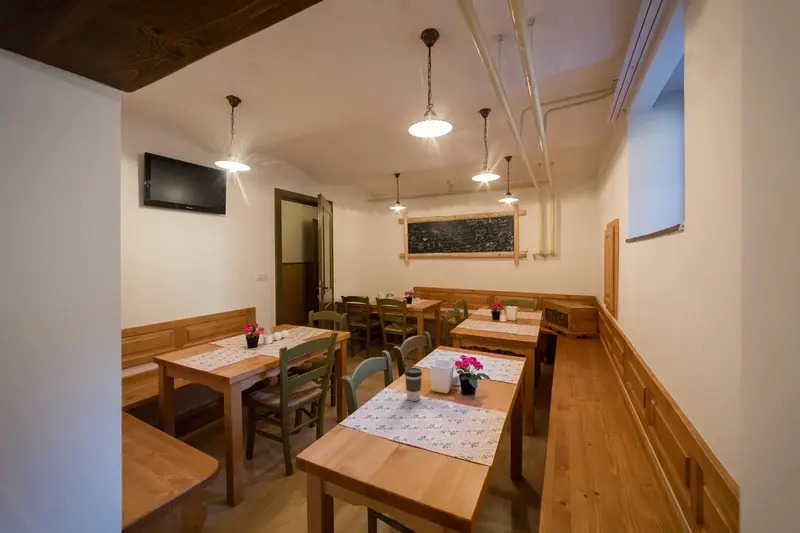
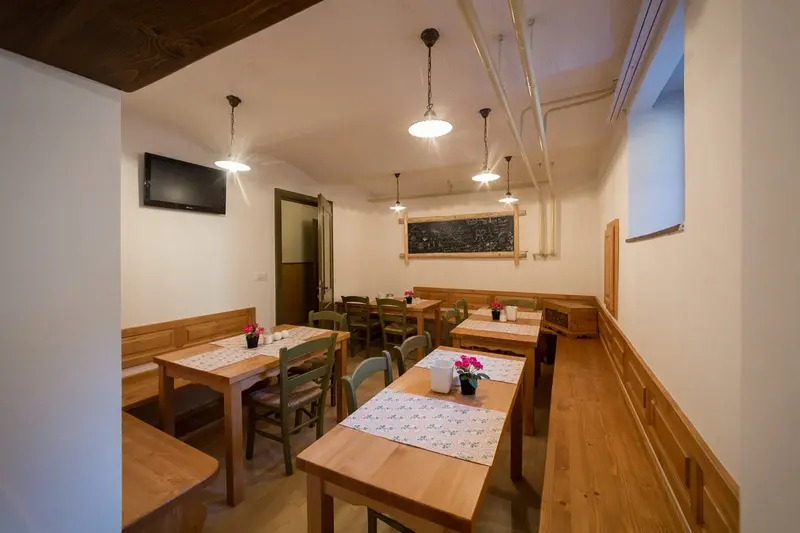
- coffee cup (413, 384)
